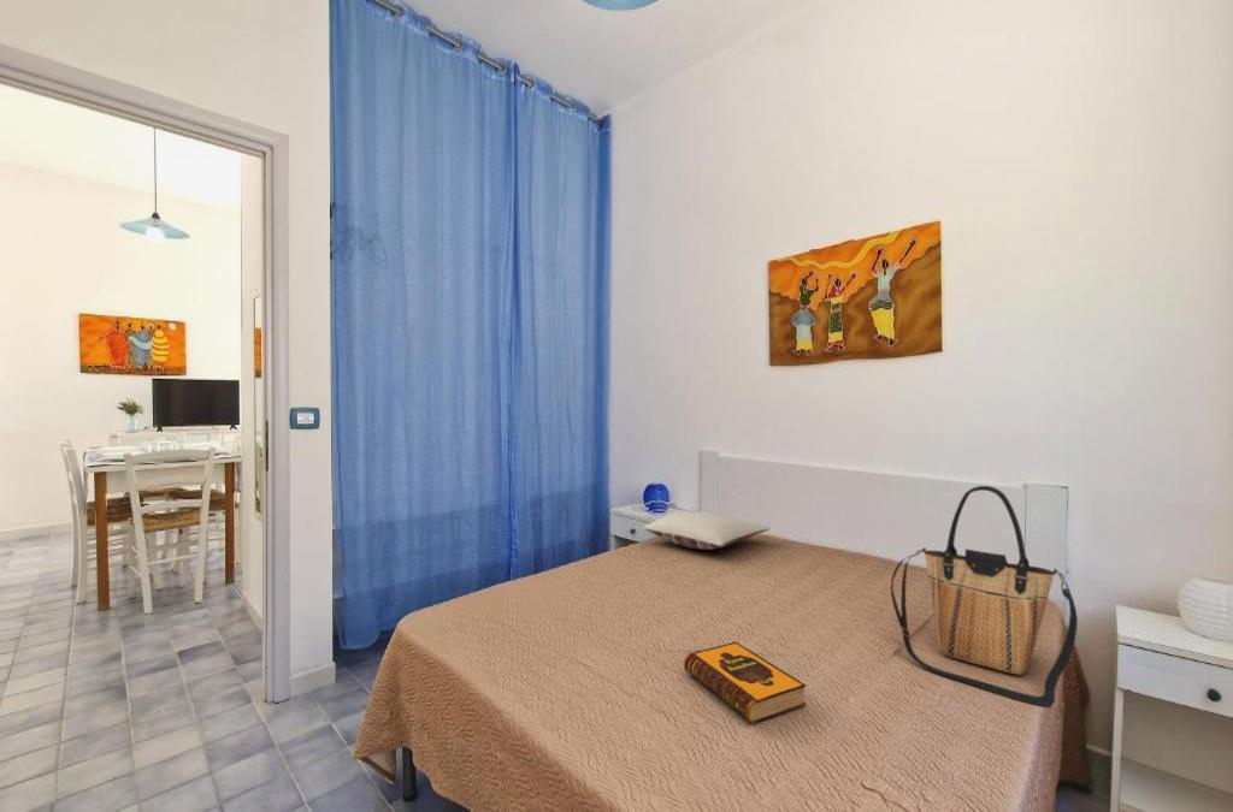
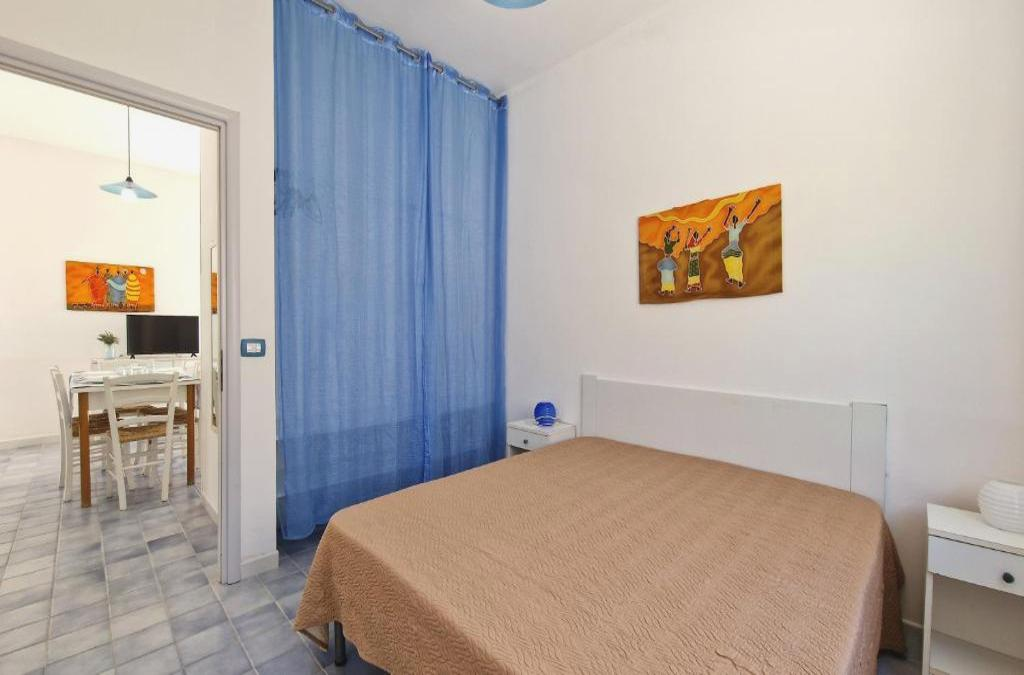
- tote bag (974, 574)
- hardback book (741, 678)
- pillow (707, 528)
